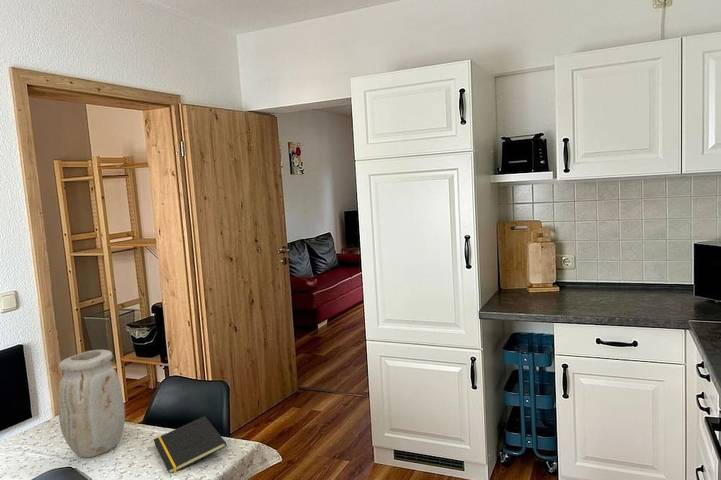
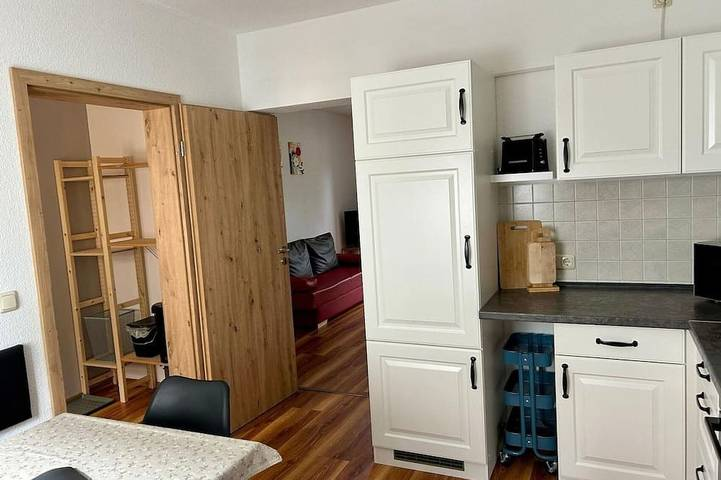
- vase (91, 403)
- notepad (188, 442)
